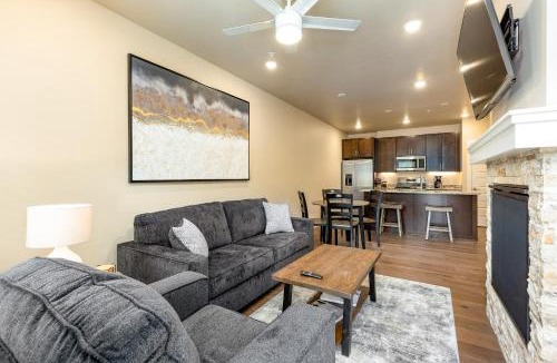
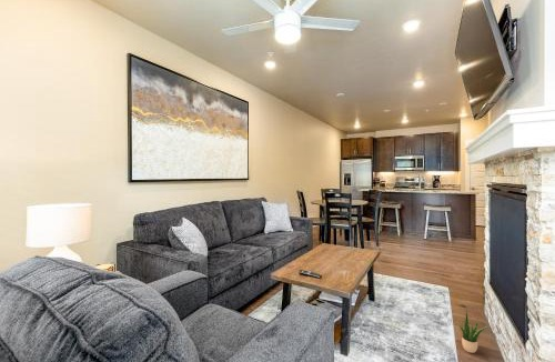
+ potted plant (470, 332)
